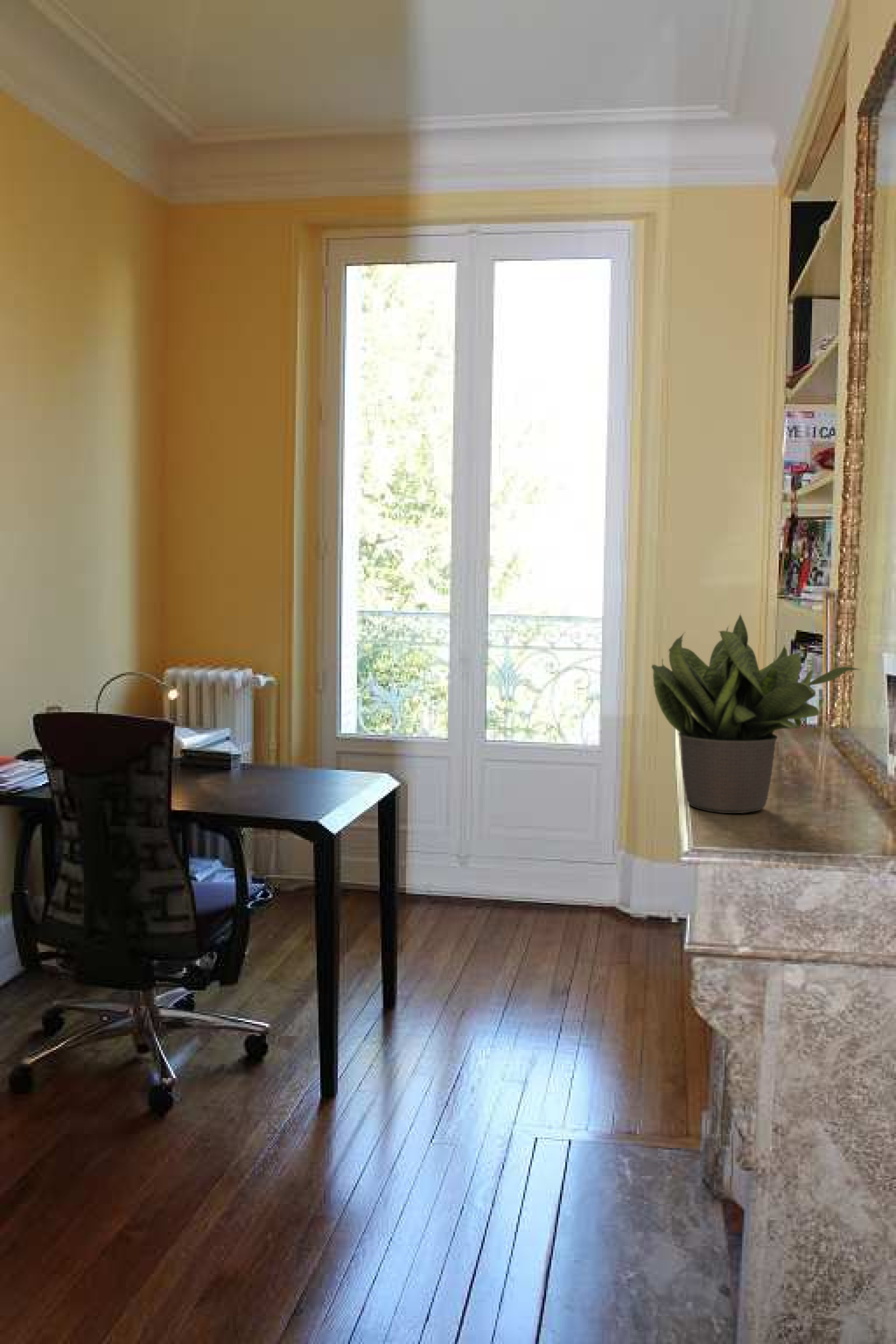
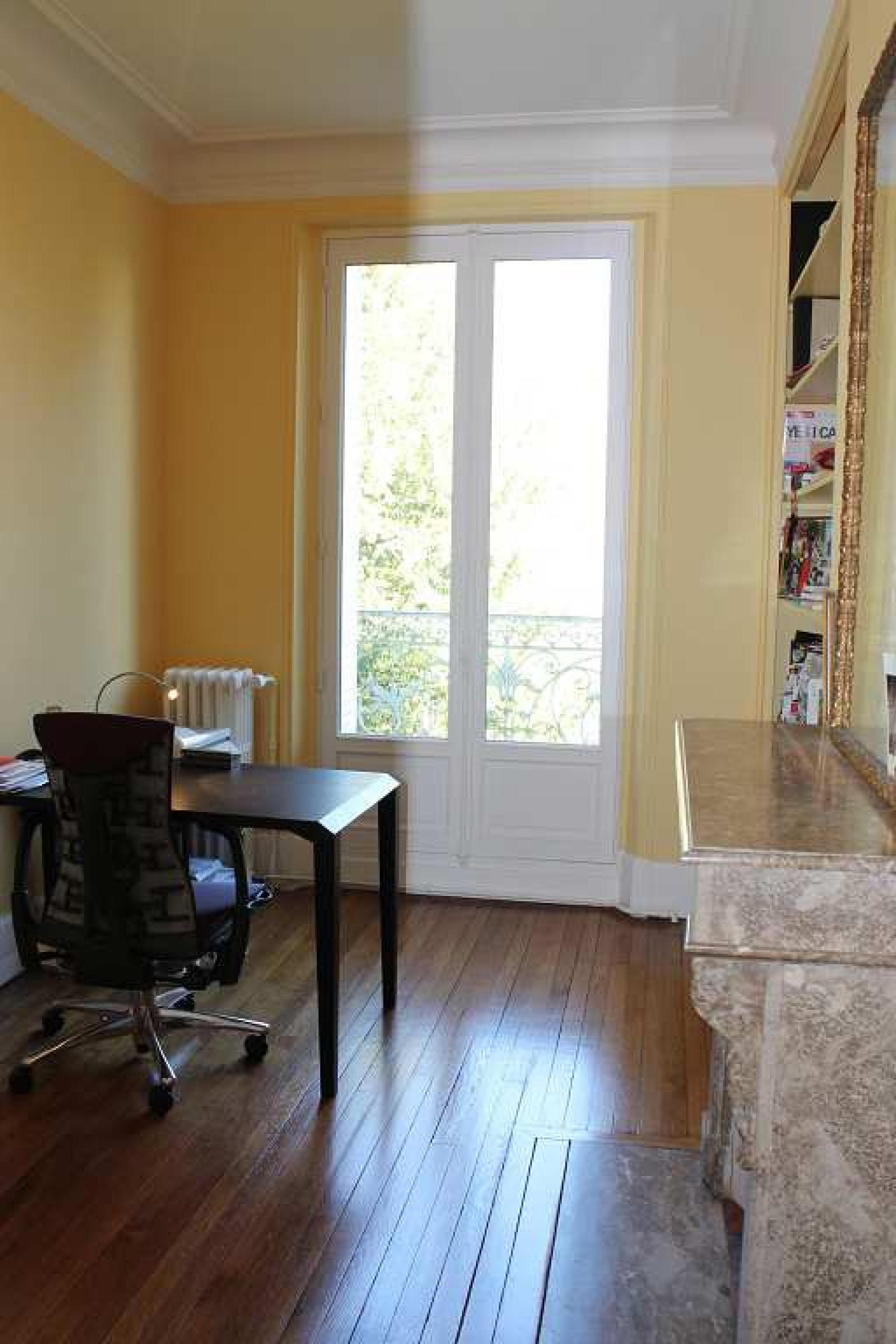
- potted plant (752, 711)
